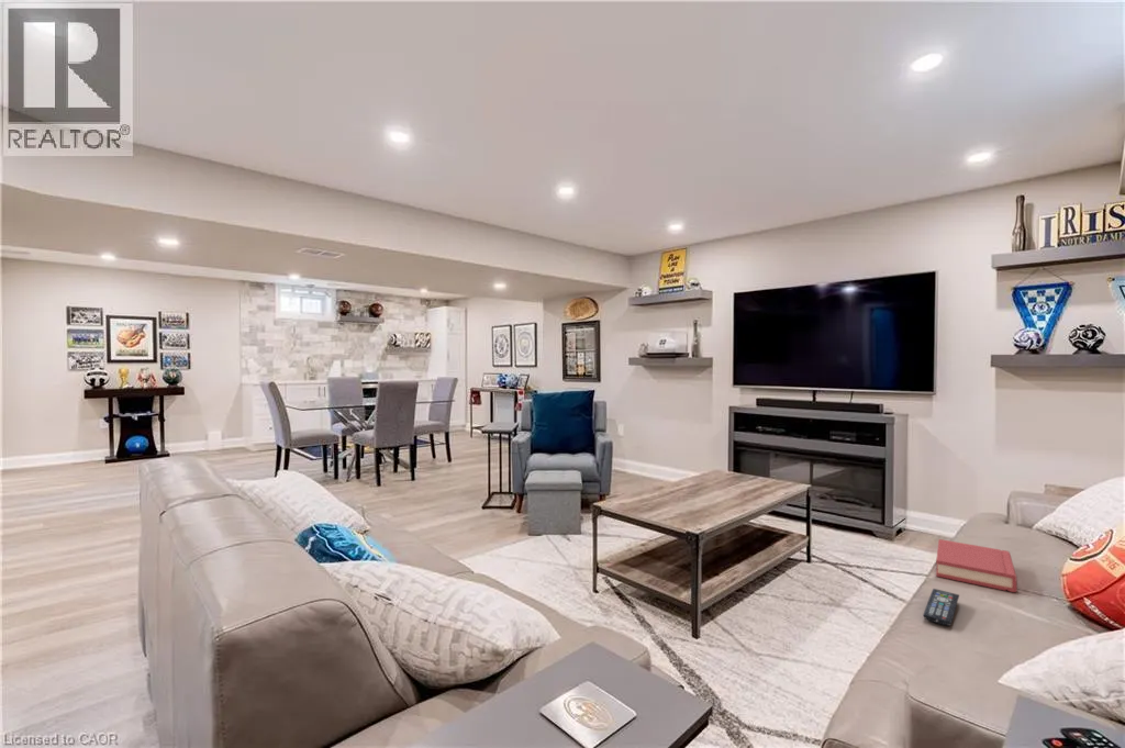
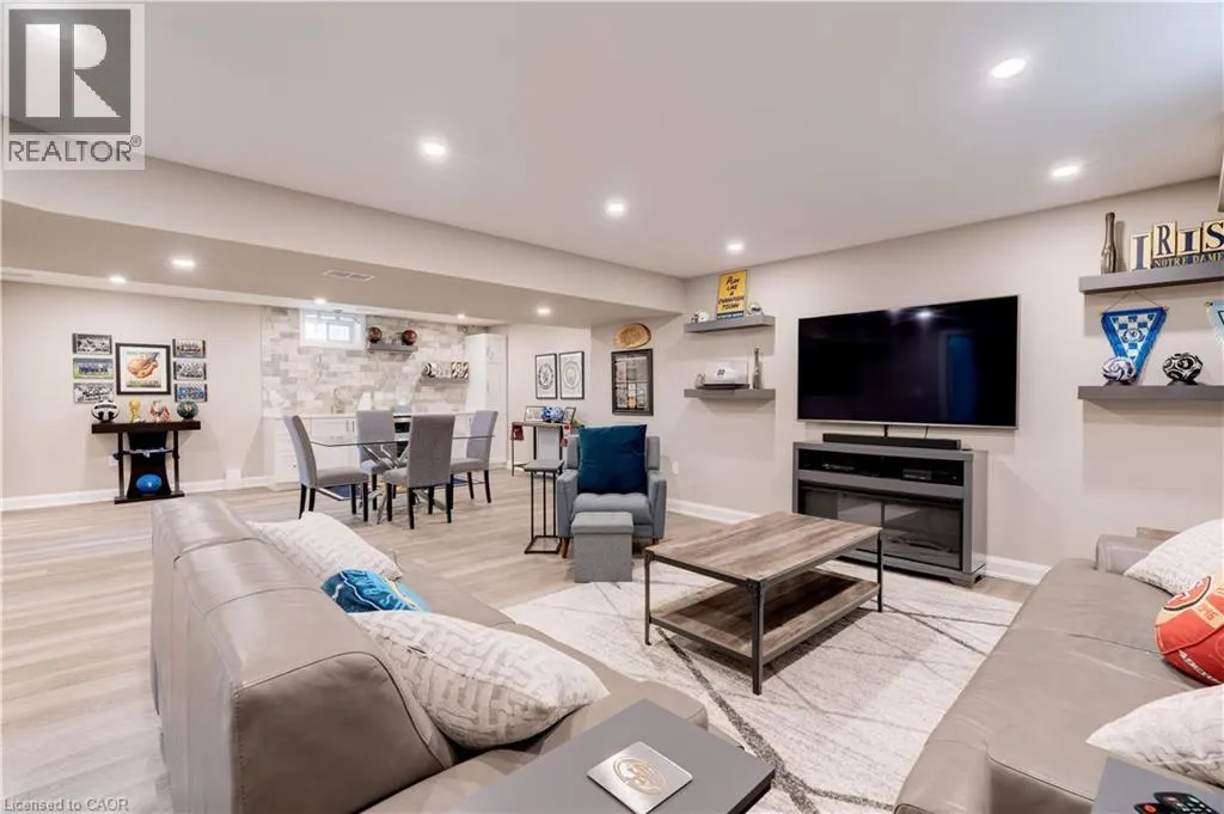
- hardback book (973, 562)
- remote control (942, 605)
